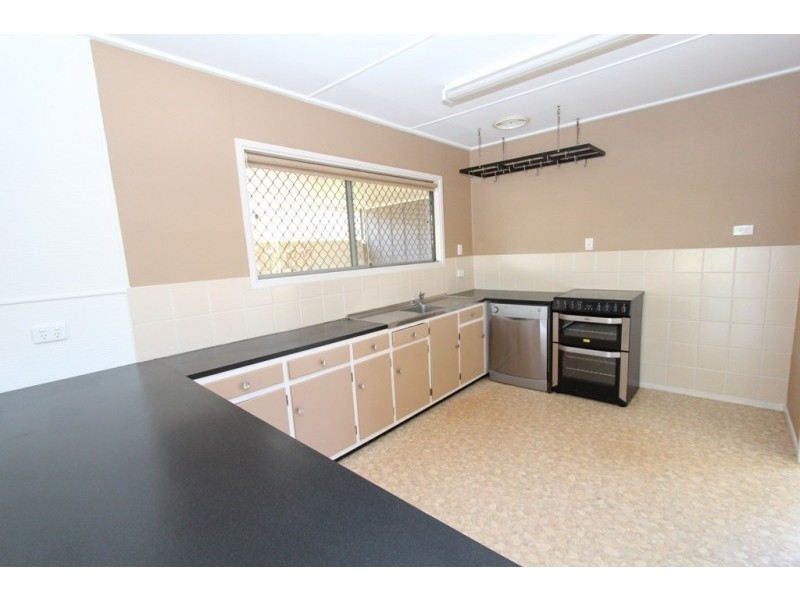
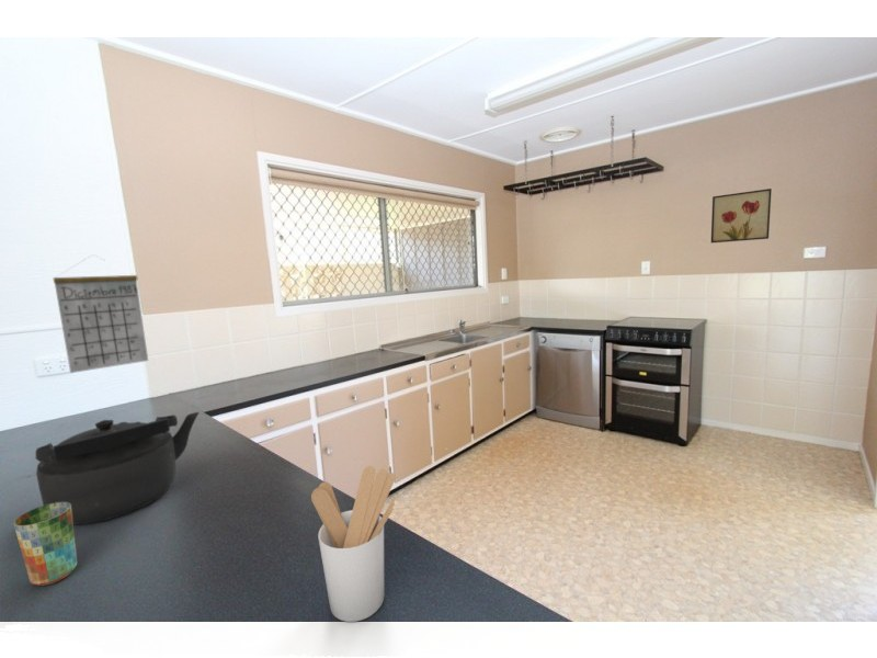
+ wall art (740, 217)
+ utensil holder (362, 535)
+ cup (48, 544)
+ kettle (115, 458)
+ calendar (102, 310)
